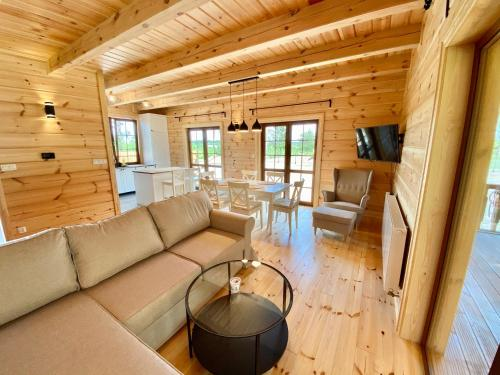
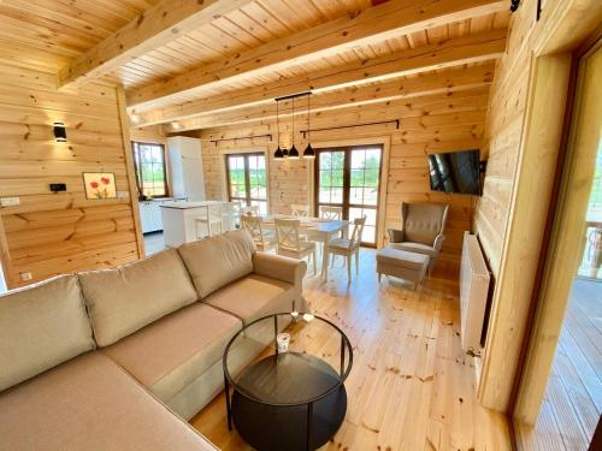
+ wall art (100, 185)
